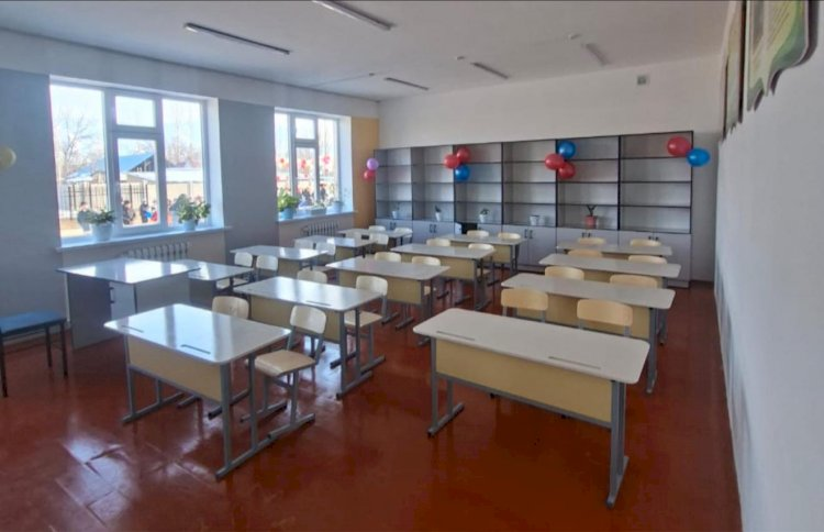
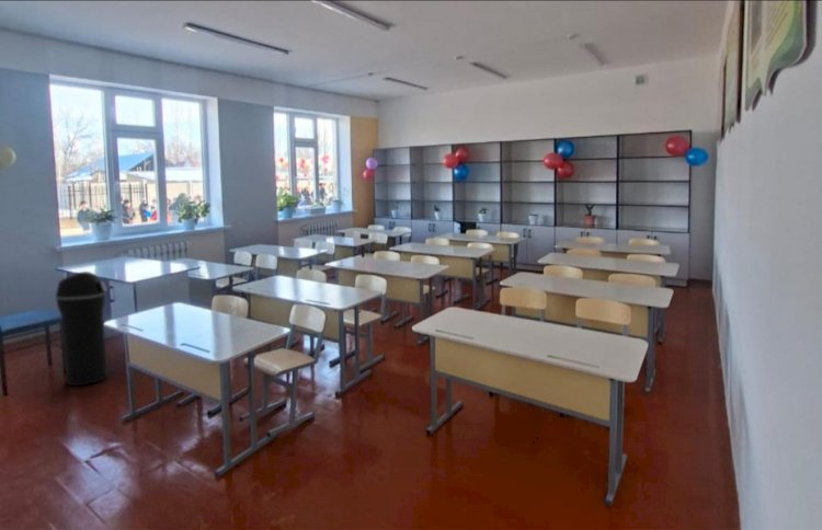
+ trash can (84, 325)
